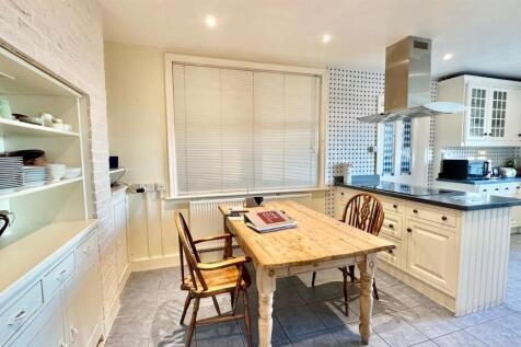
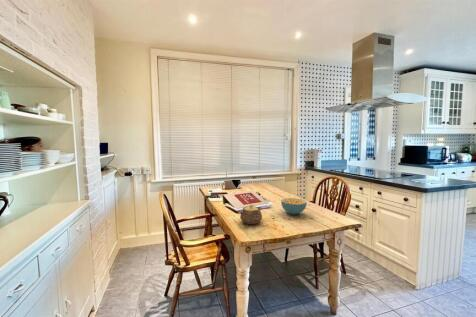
+ teapot (250, 213)
+ cereal bowl (293, 207)
